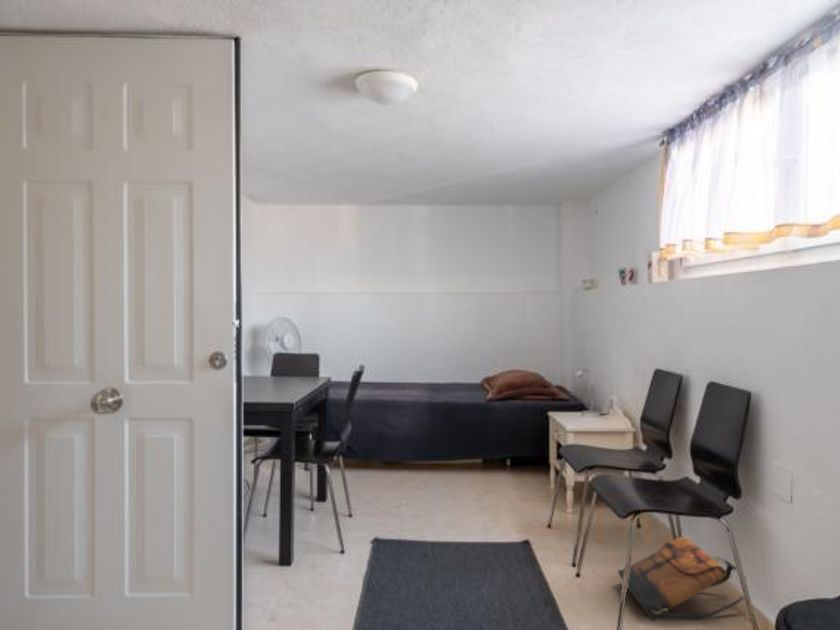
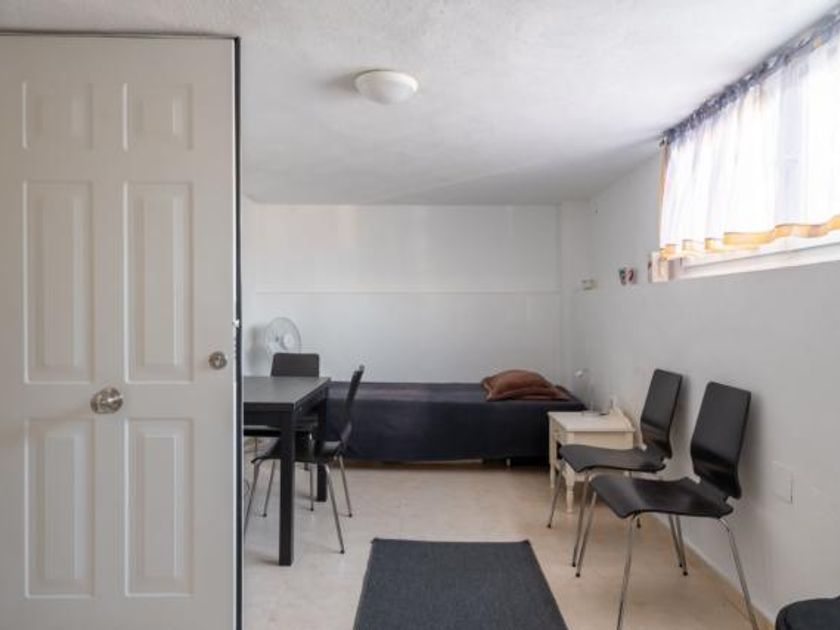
- backpack (686, 577)
